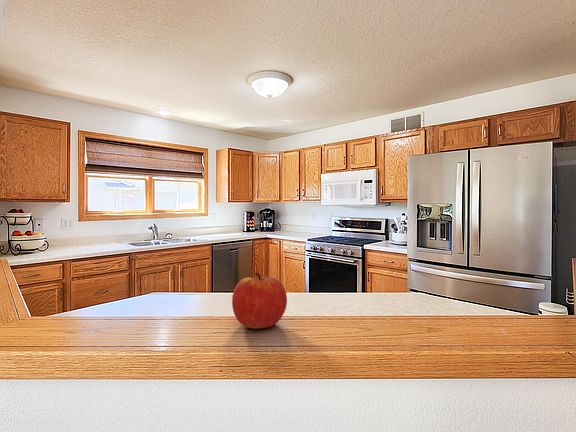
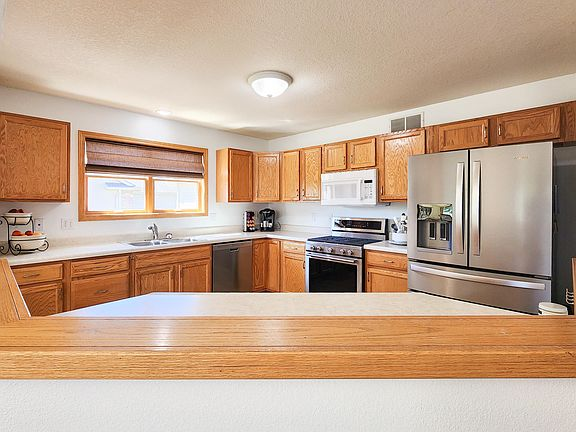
- apple (259, 298)
